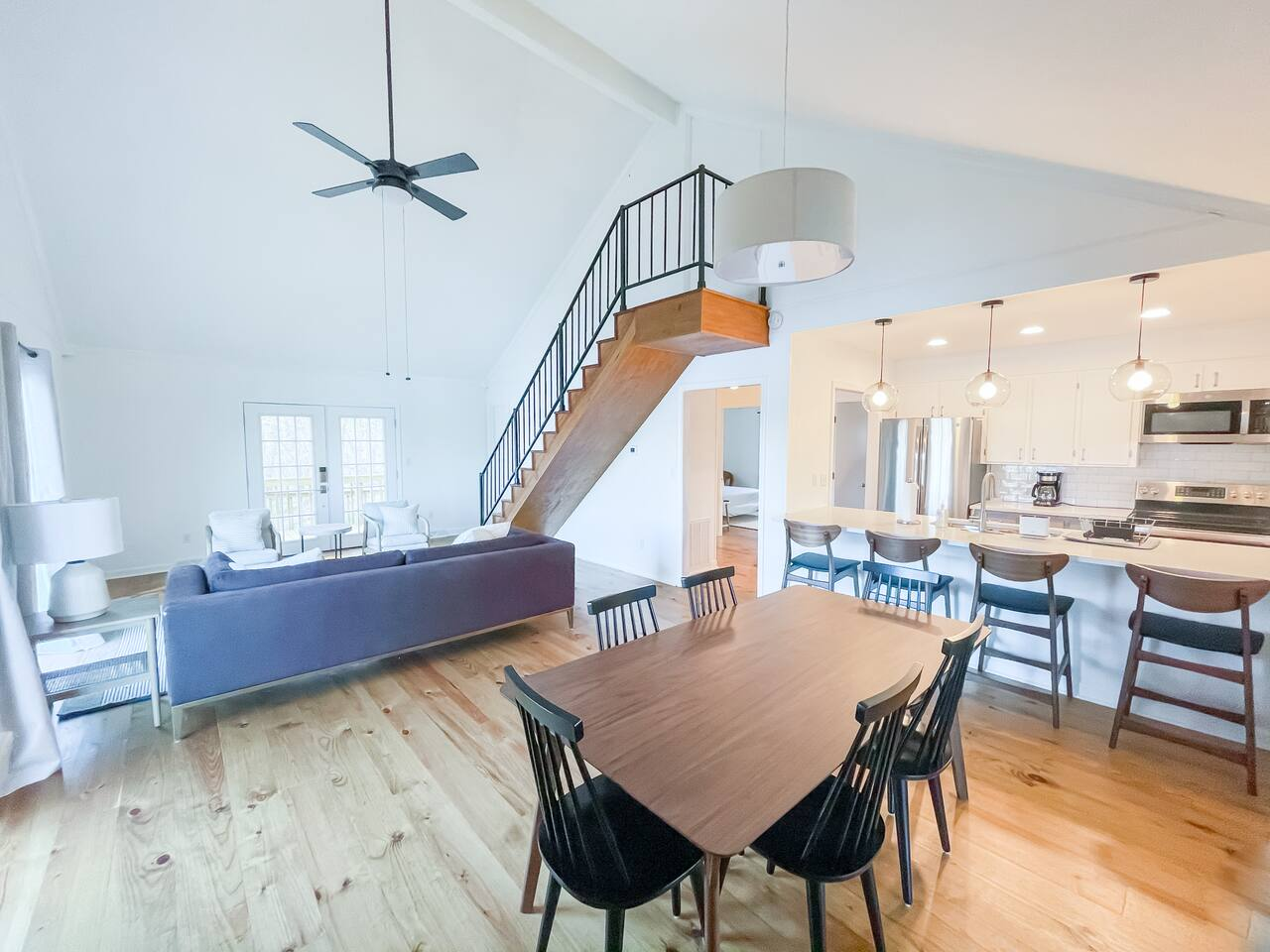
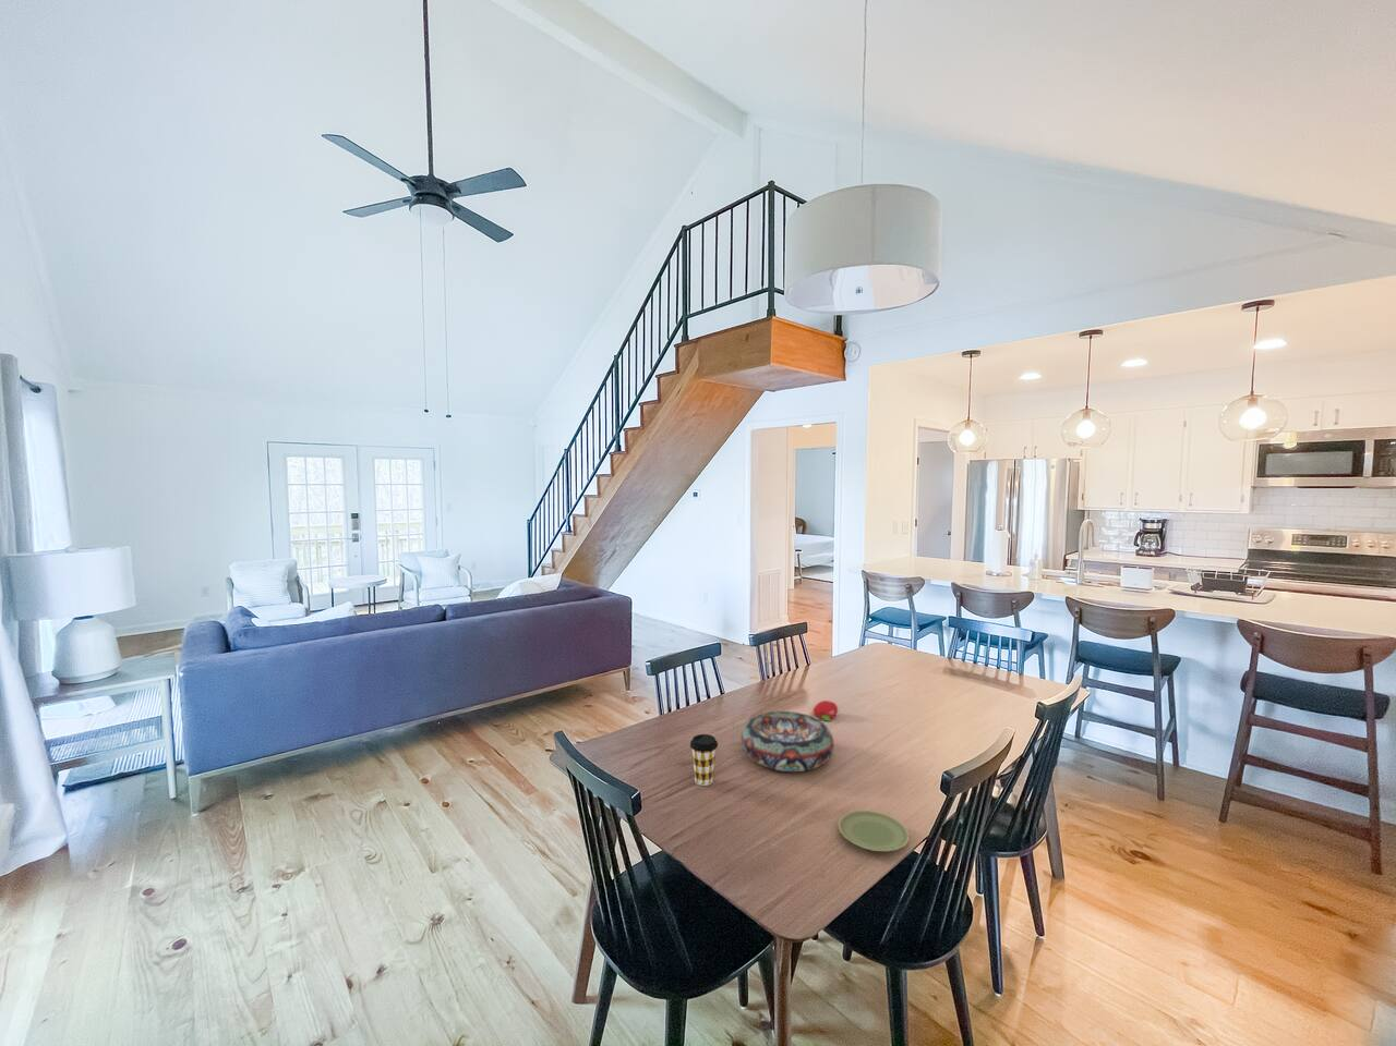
+ fruit (824, 710)
+ decorative bowl (786, 739)
+ plate (873, 833)
+ coffee cup (703, 759)
